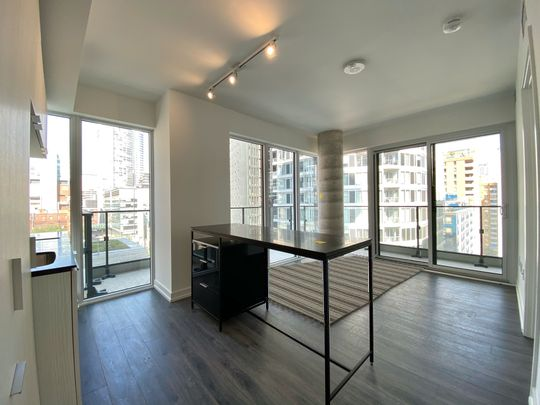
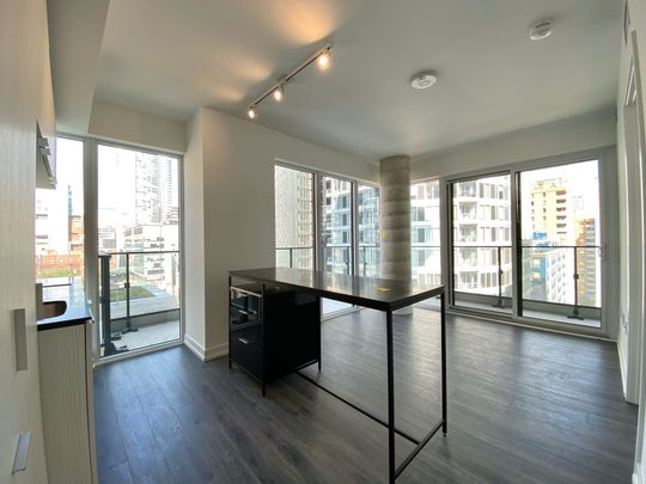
- rug (329, 272)
